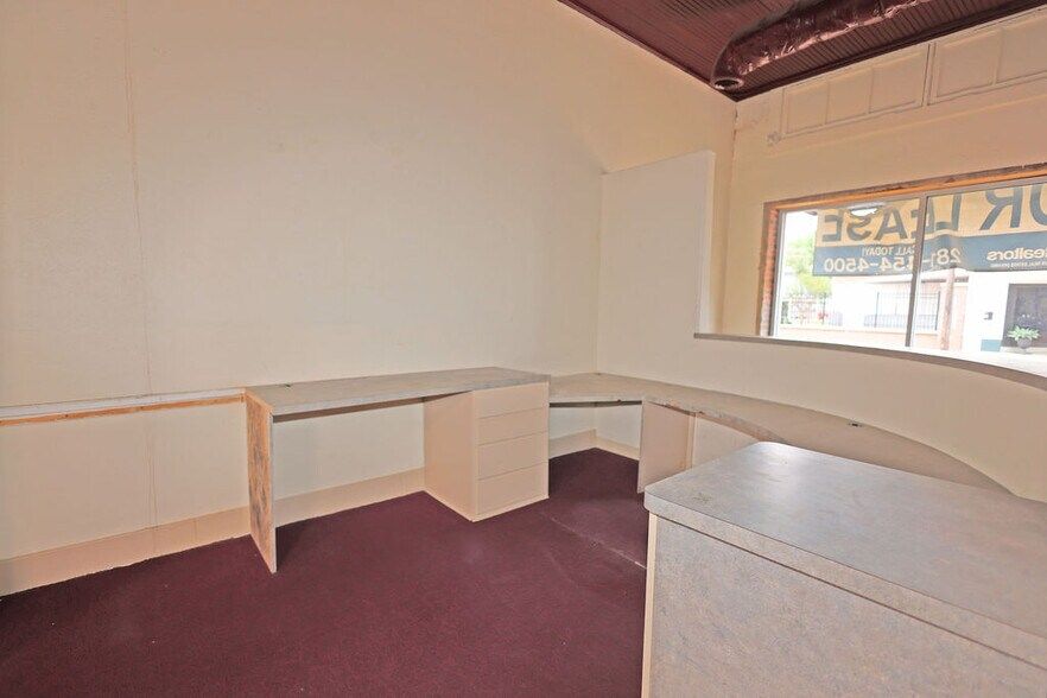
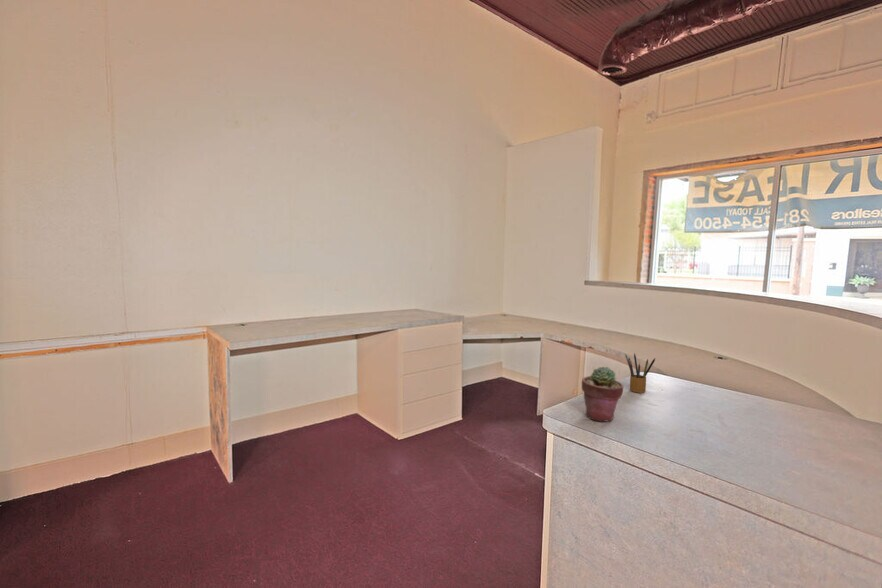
+ potted succulent (601, 392)
+ pencil box (639, 372)
